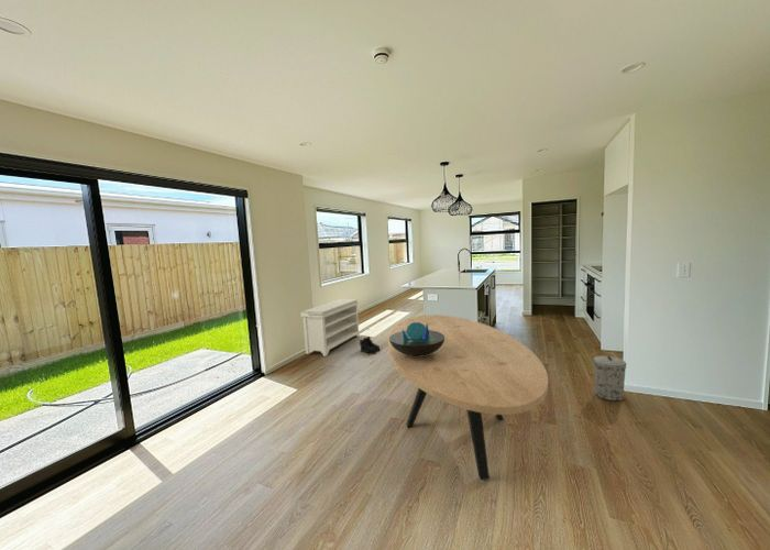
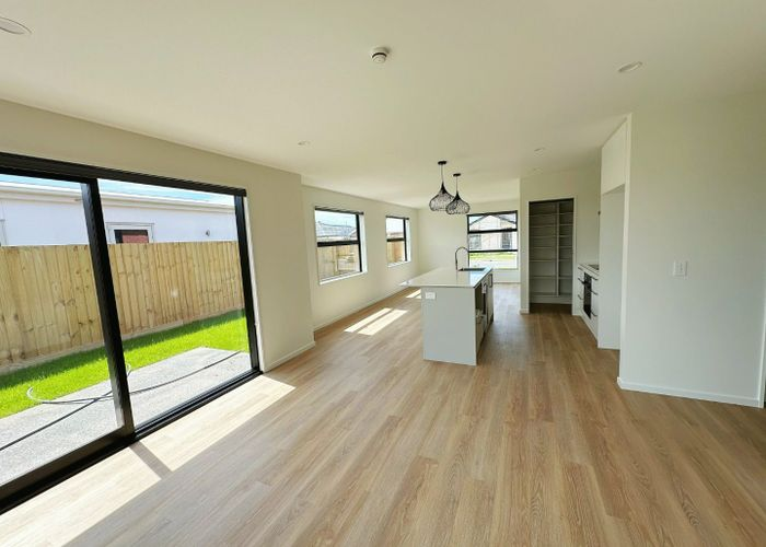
- boots (370, 343)
- bench (333, 324)
- dining table (453, 382)
- trash can (608, 376)
- decorative bowl (416, 337)
